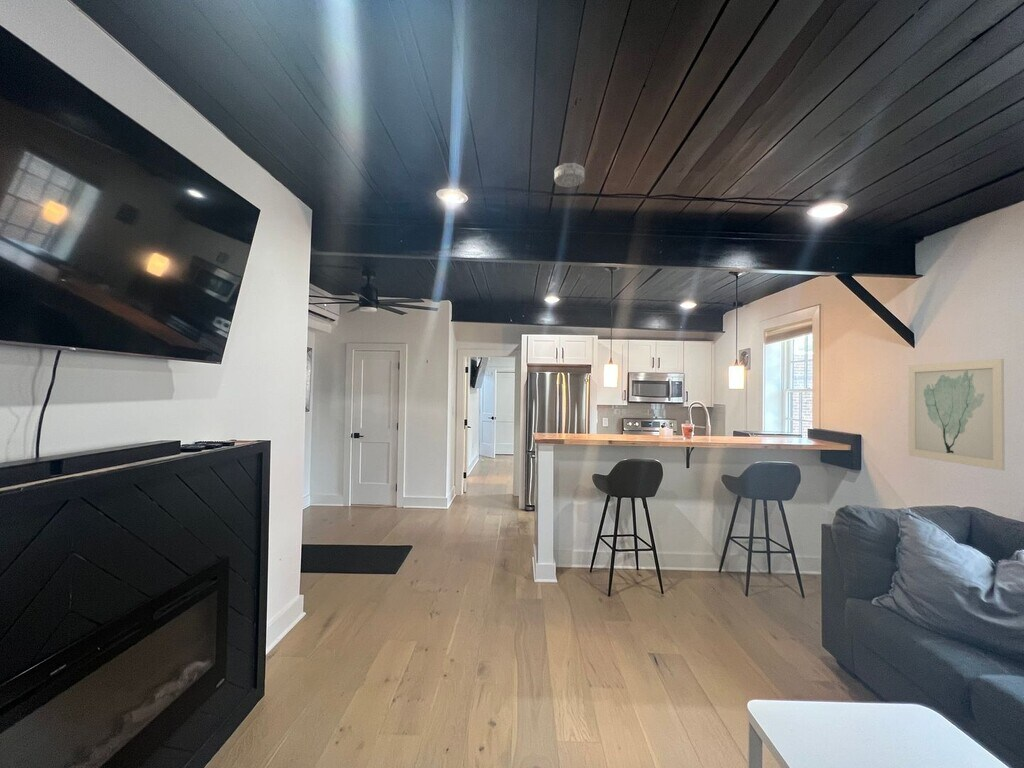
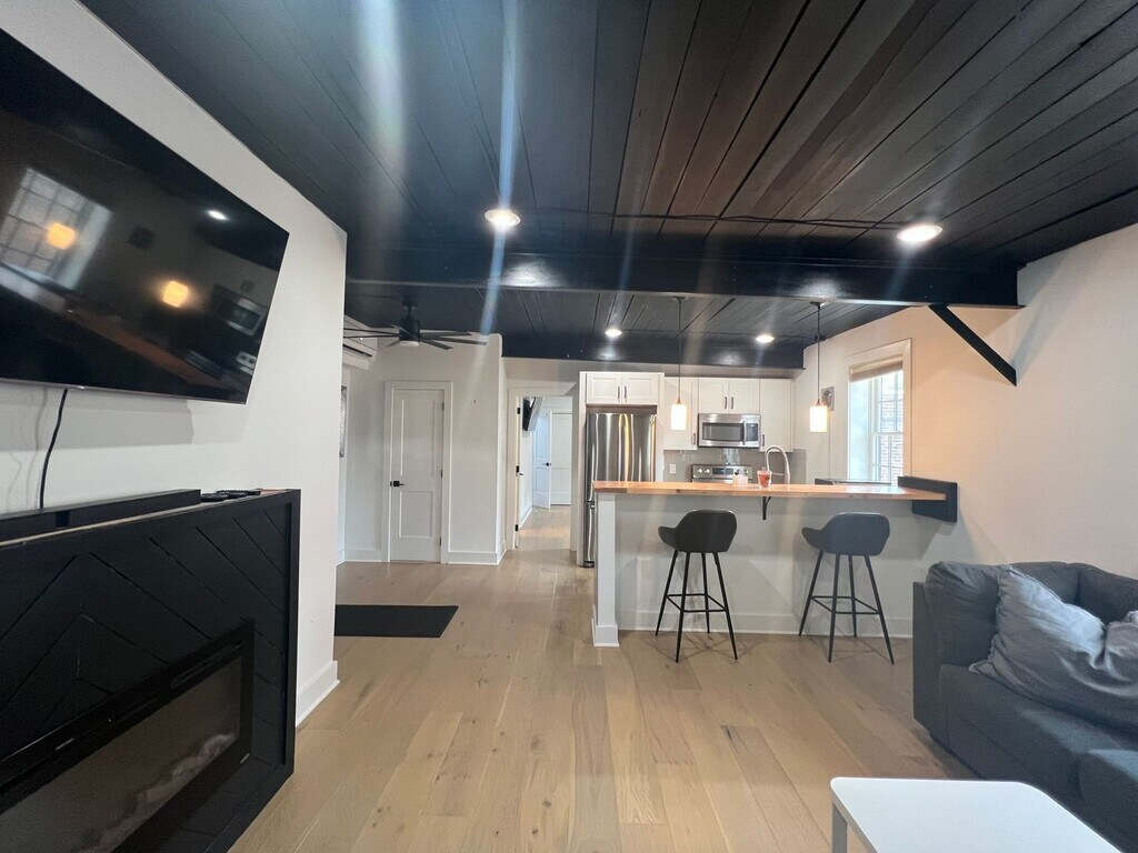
- wall art (951, 412)
- smoke detector (569, 174)
